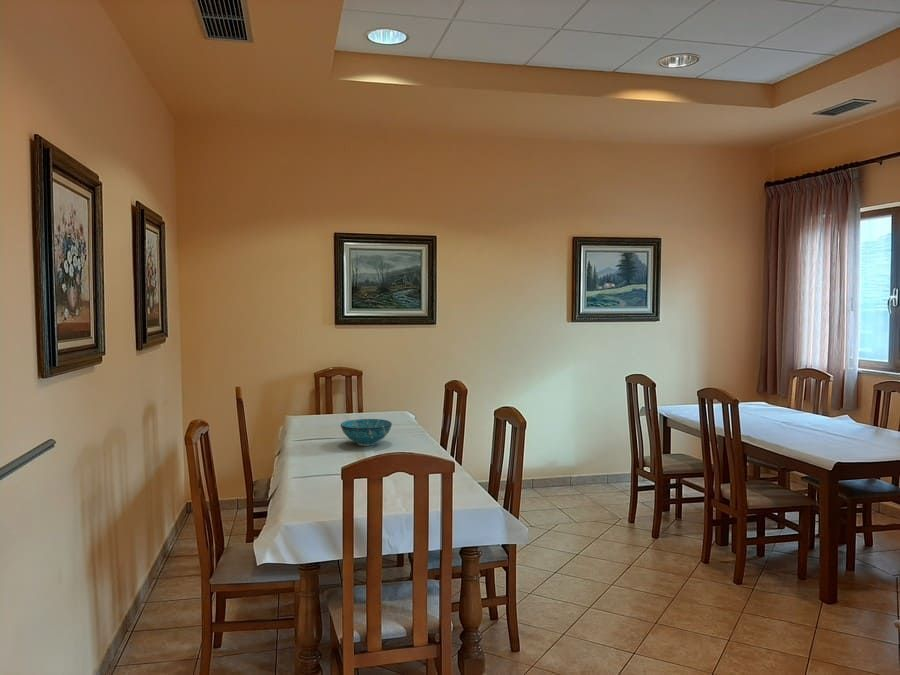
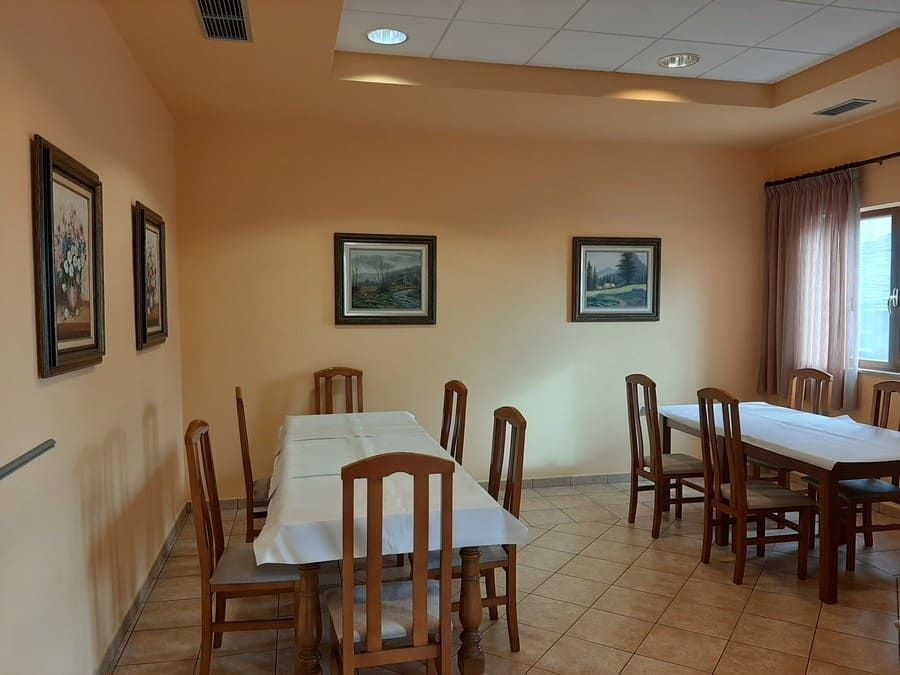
- bowl (366, 433)
